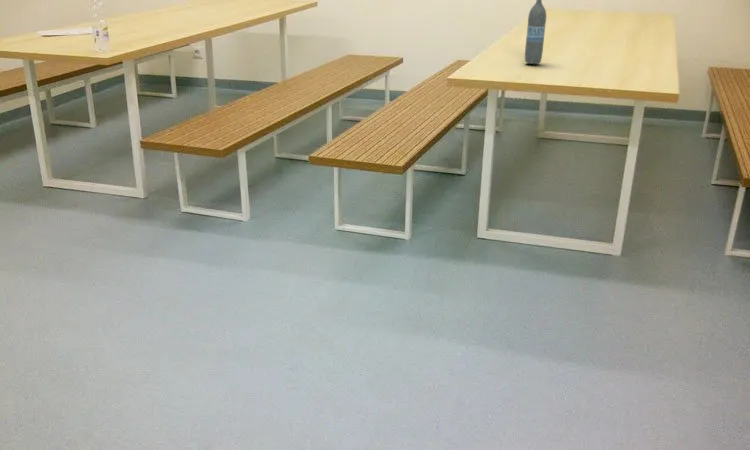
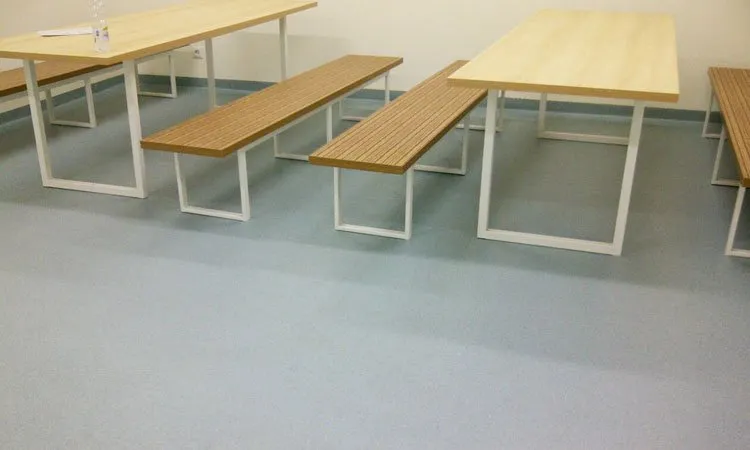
- water bottle (535, 31)
